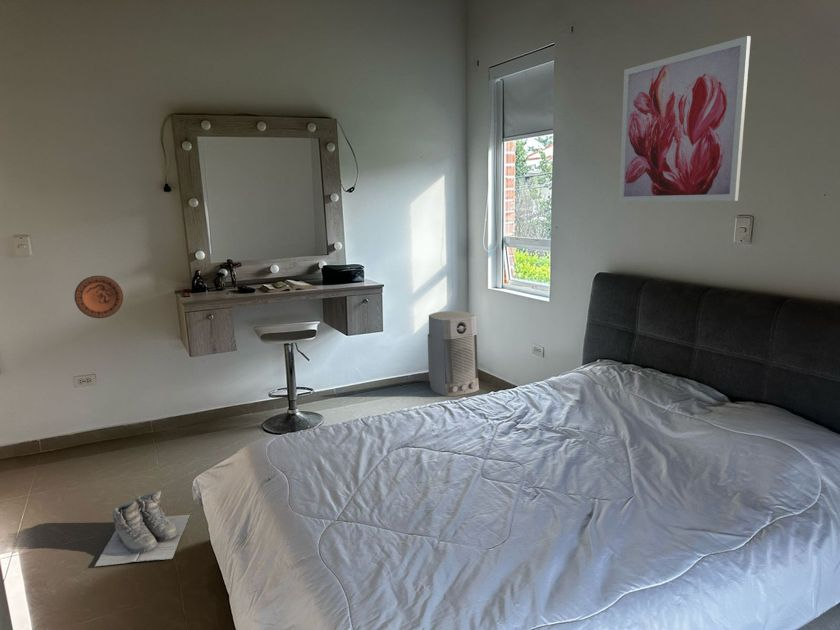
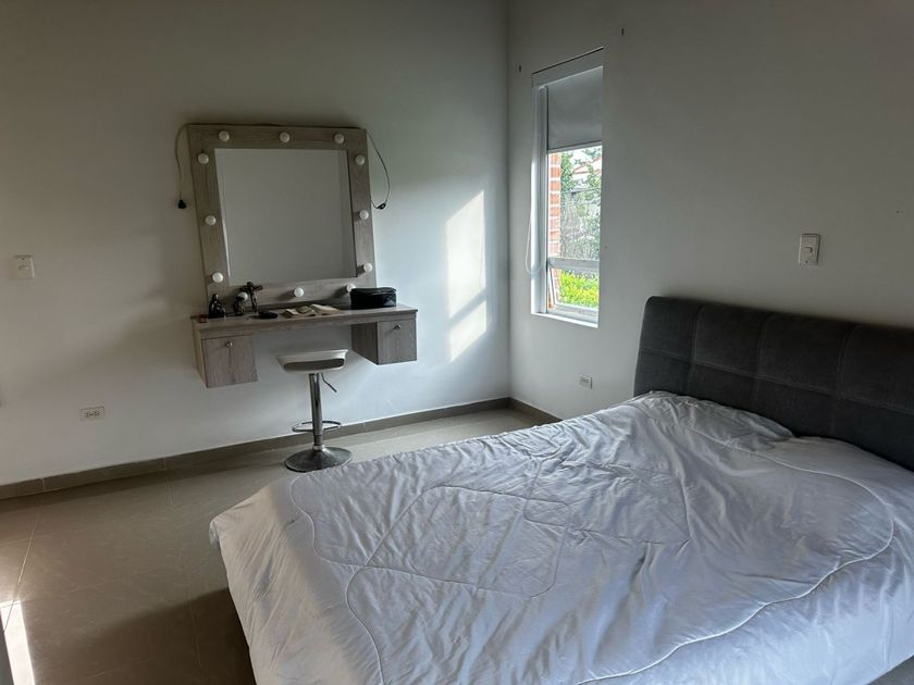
- air purifier (451, 351)
- wall art (676, 129)
- boots (143, 520)
- decorative plate (99, 296)
